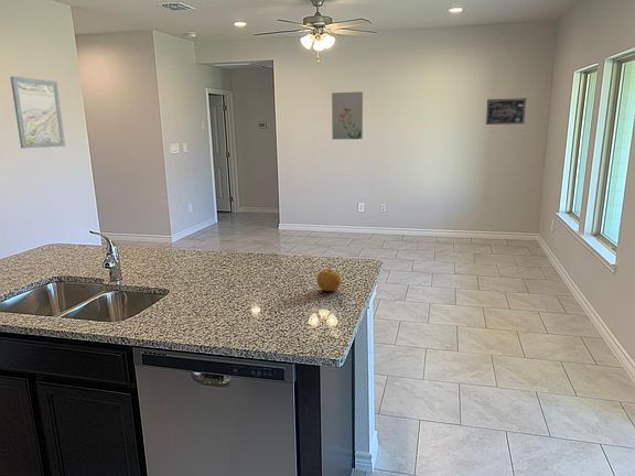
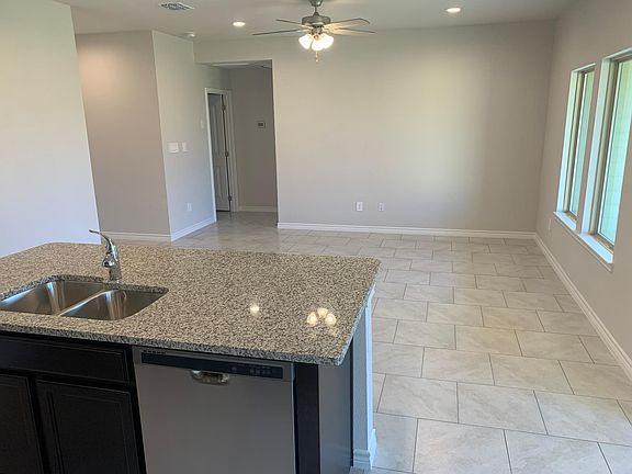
- wall art (346, 116)
- fruit (329, 278)
- wall art (39, 113)
- wall art (505, 111)
